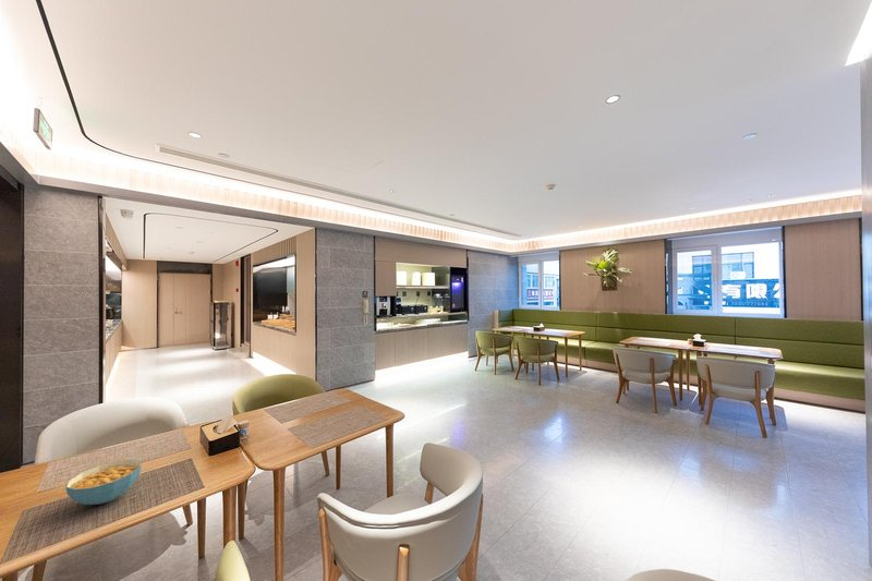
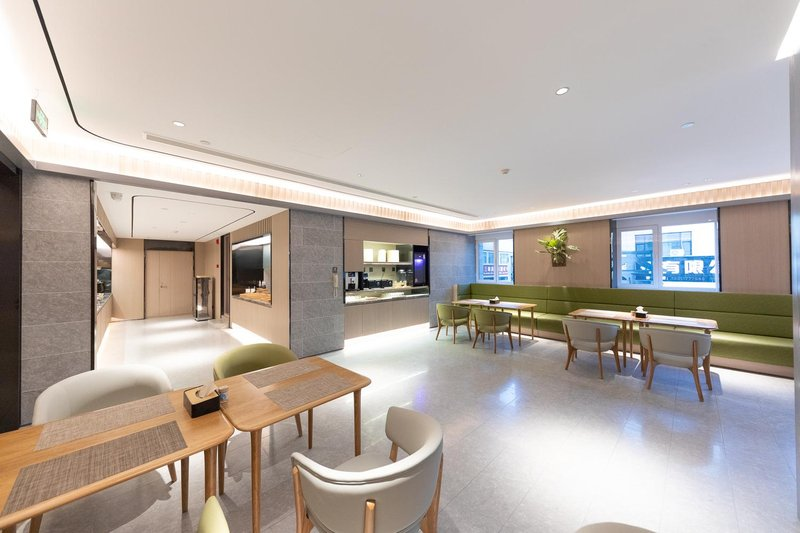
- cereal bowl (106, 486)
